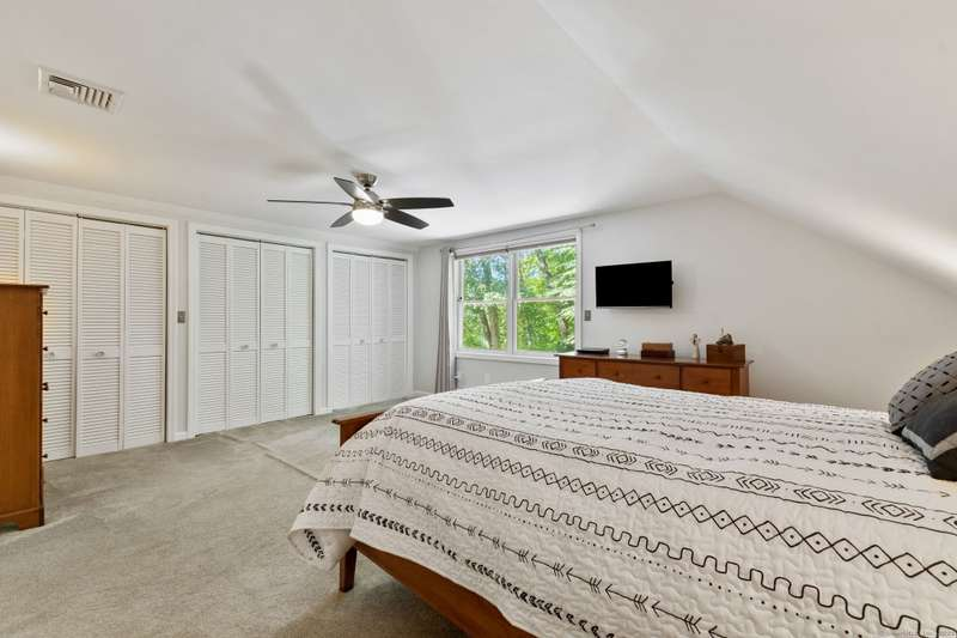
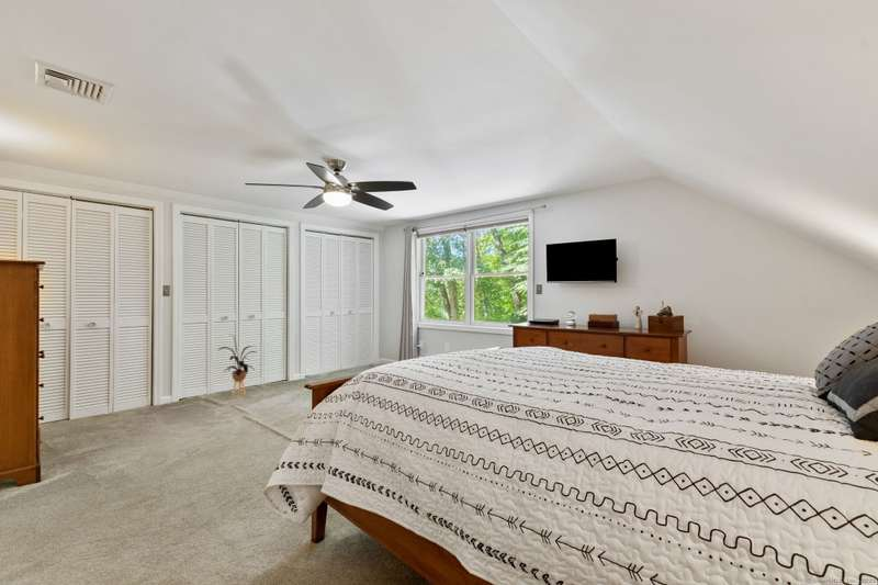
+ house plant (239, 363)
